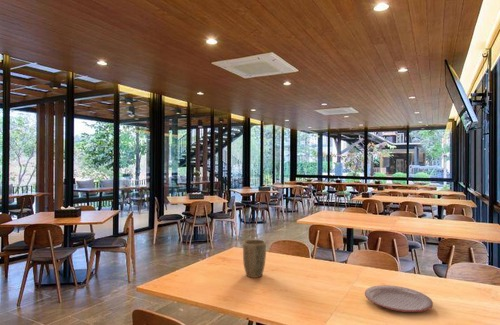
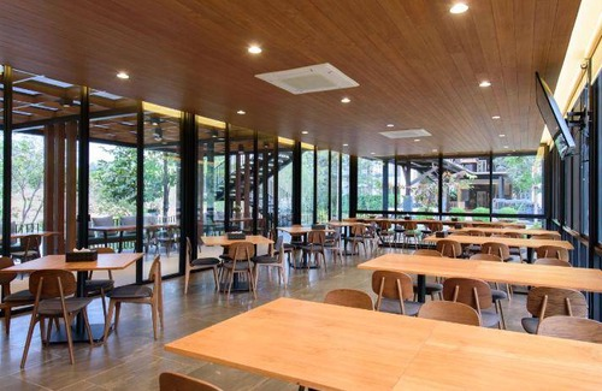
- plate (397, 299)
- plant pot (254, 258)
